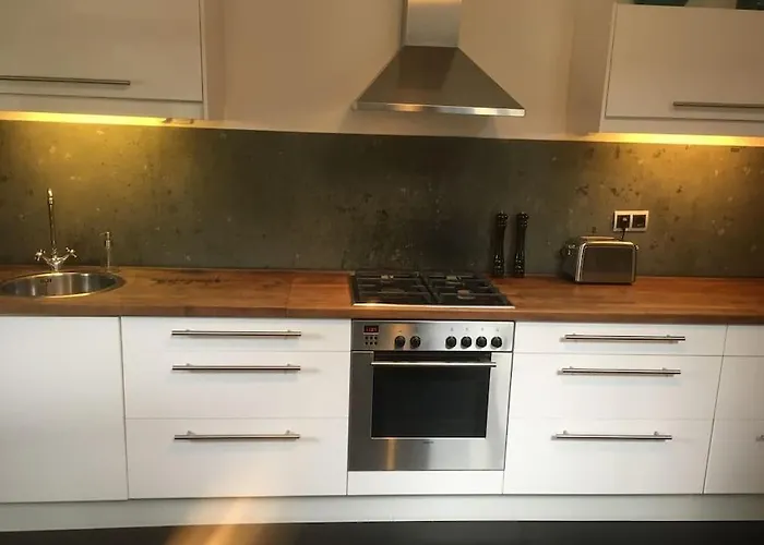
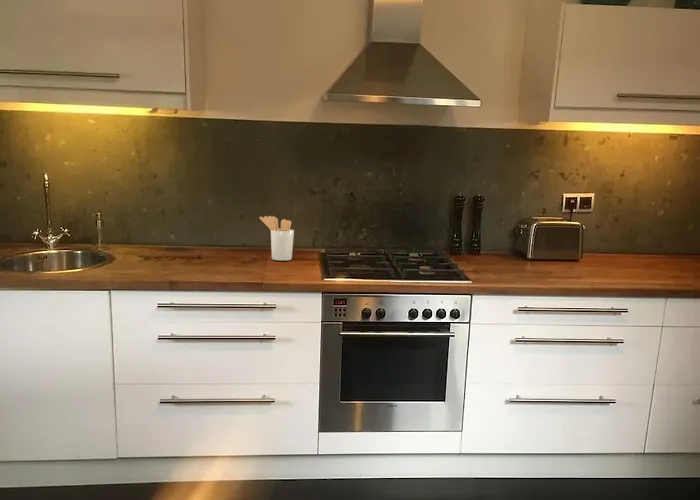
+ utensil holder (277, 236)
